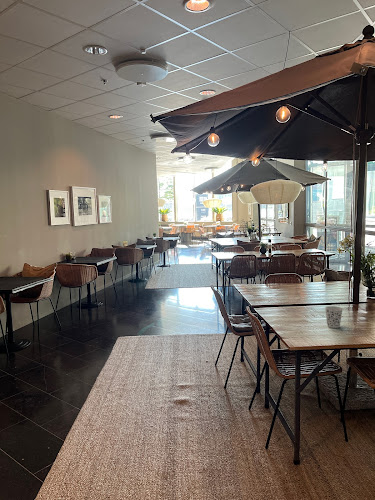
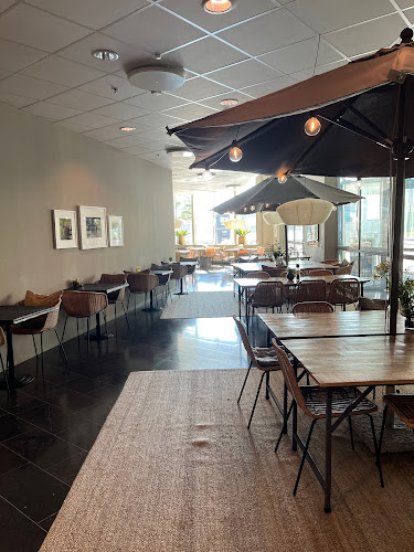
- cup (333, 317)
